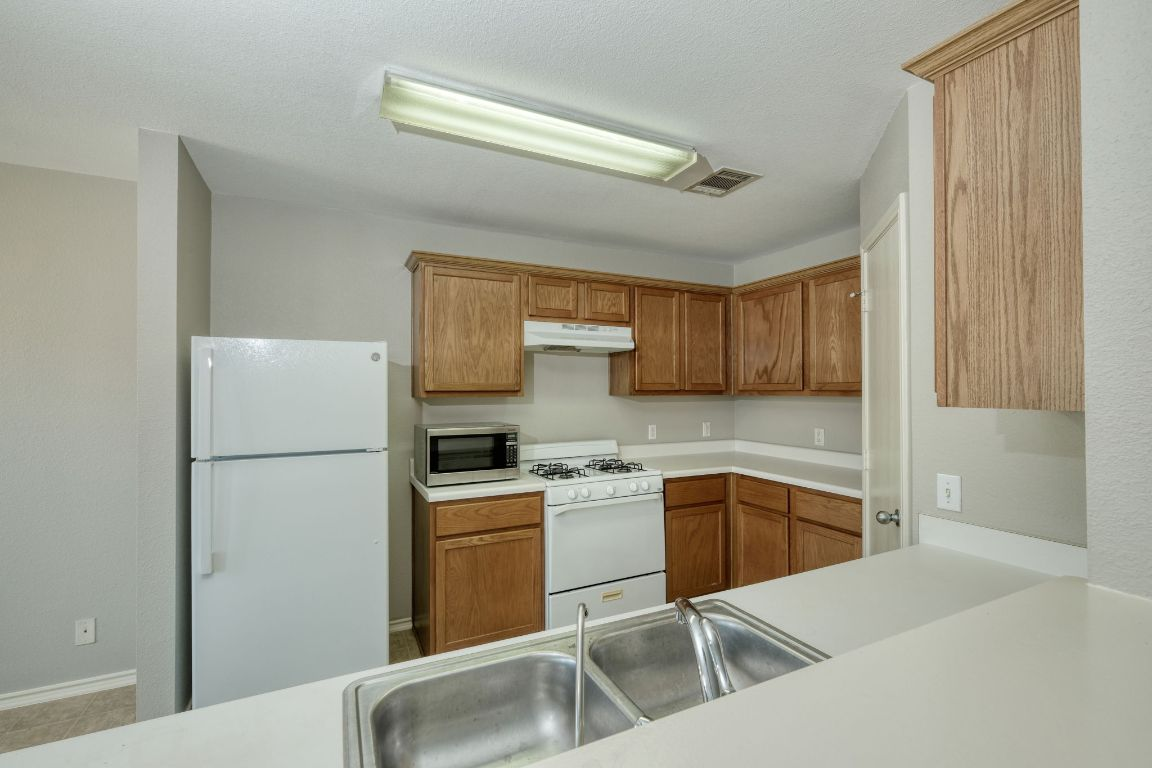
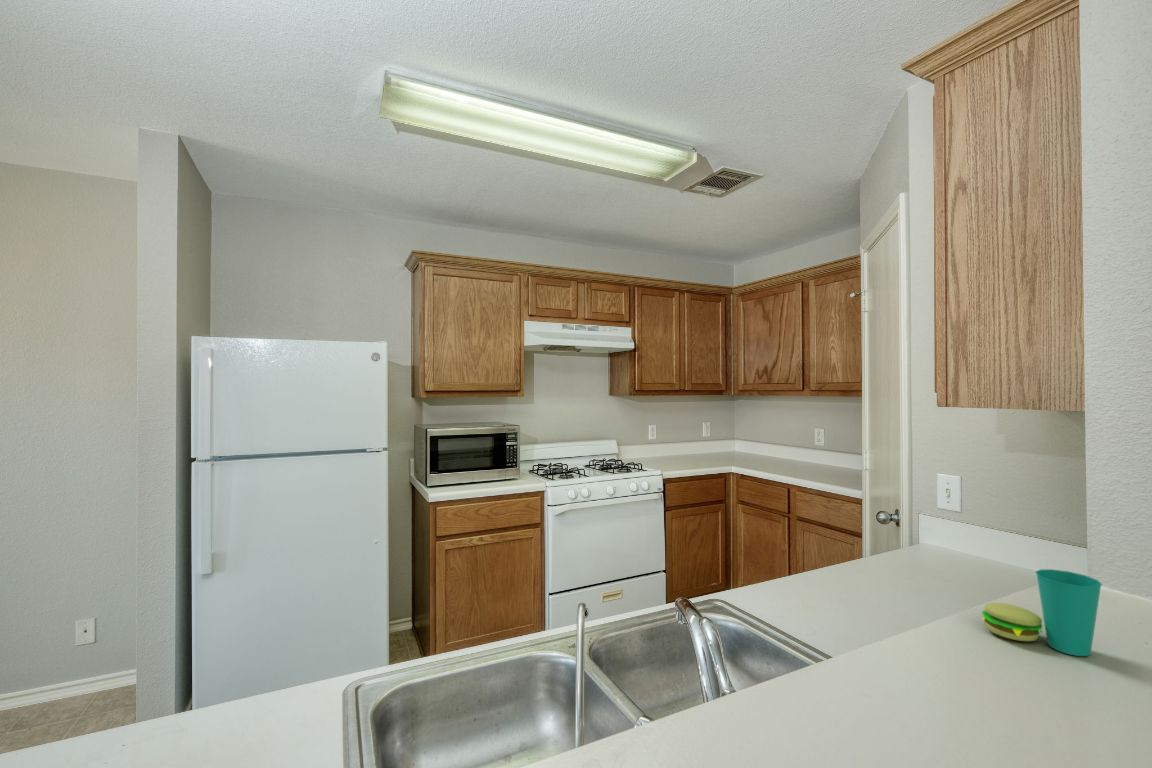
+ cup (1041, 604)
